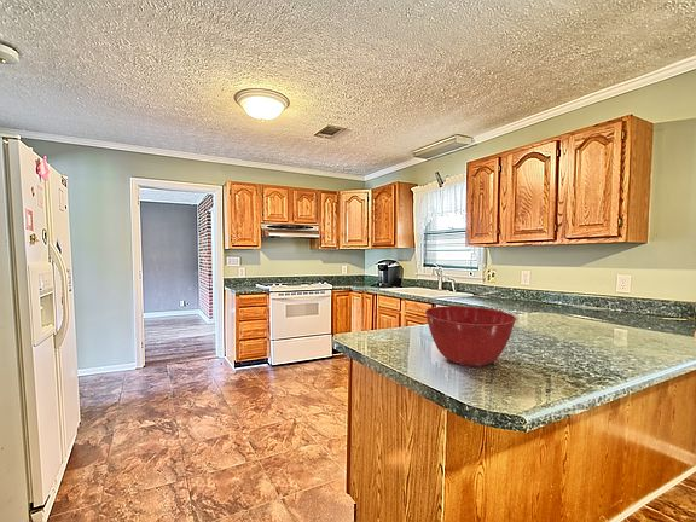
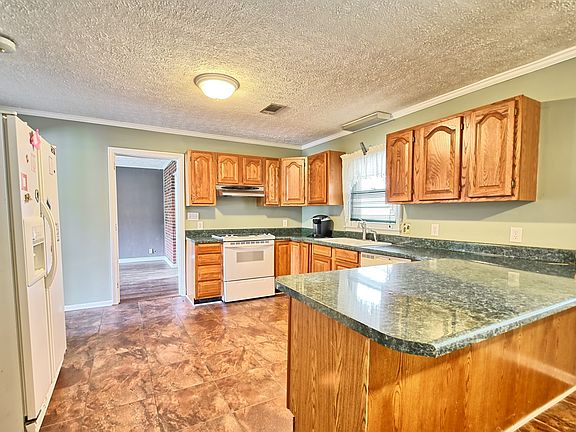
- mixing bowl (468, 336)
